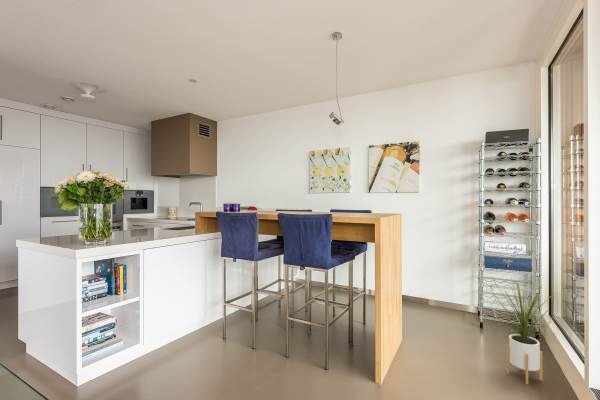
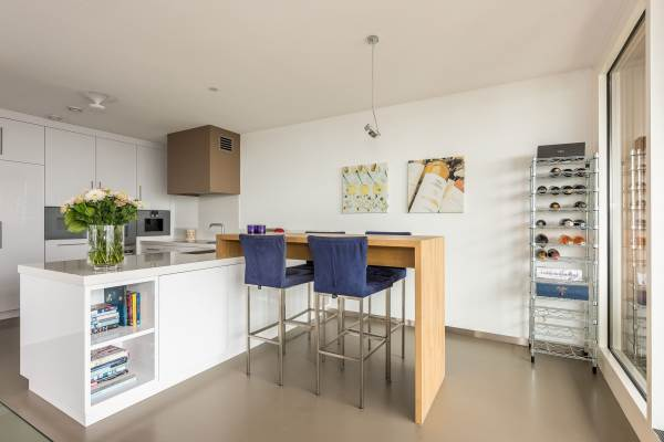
- house plant (525, 328)
